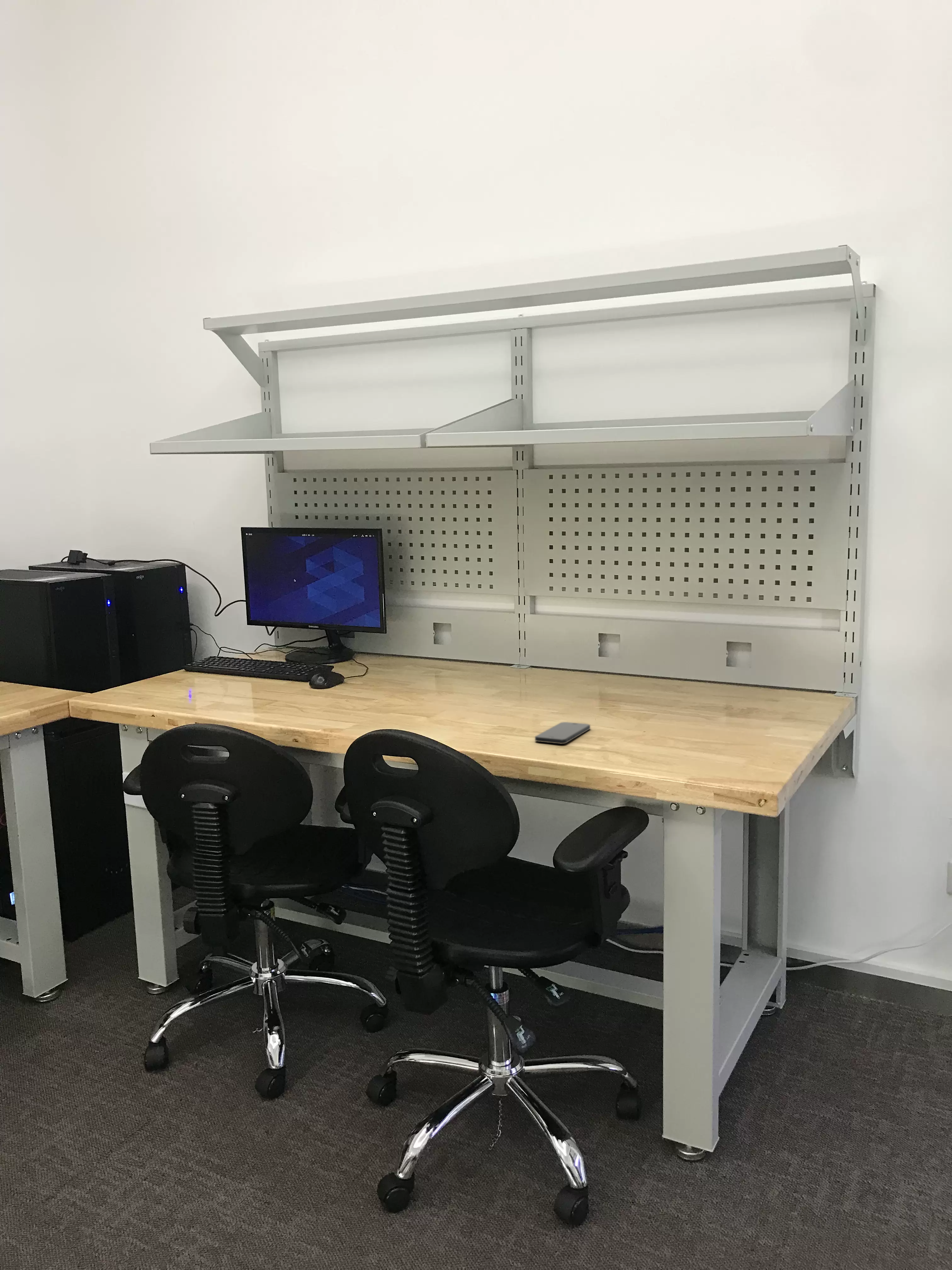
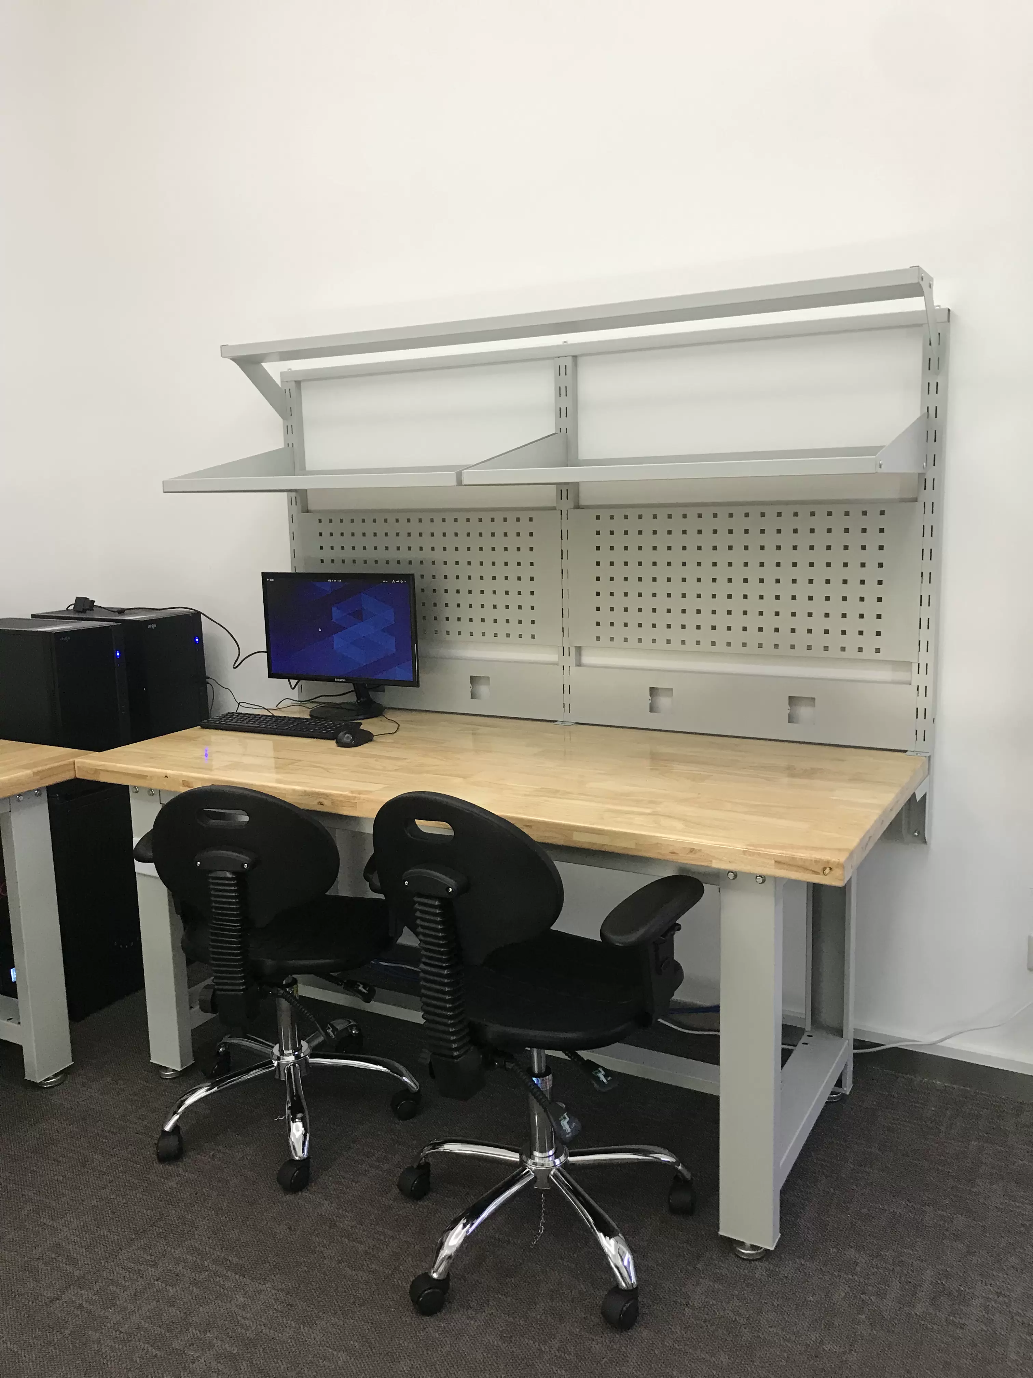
- smartphone (563, 732)
